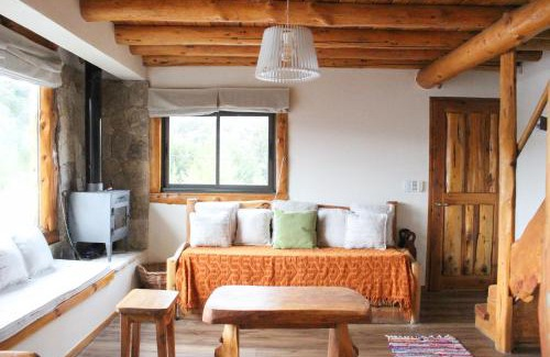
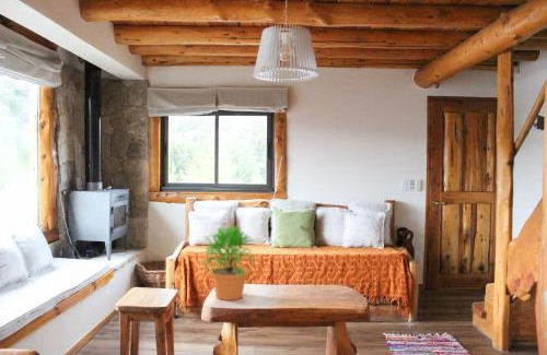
+ potted plant (229, 260)
